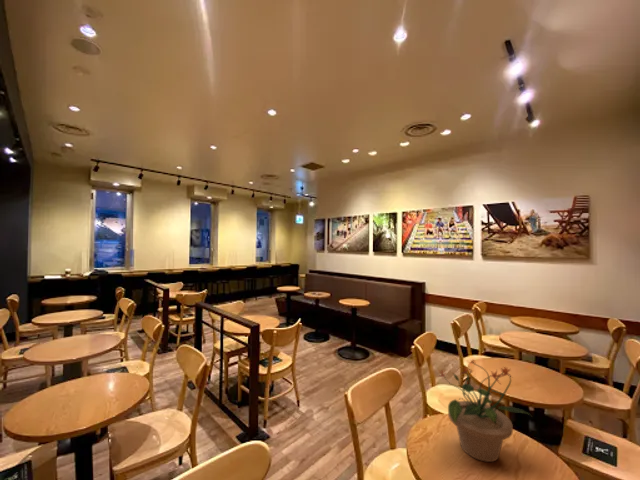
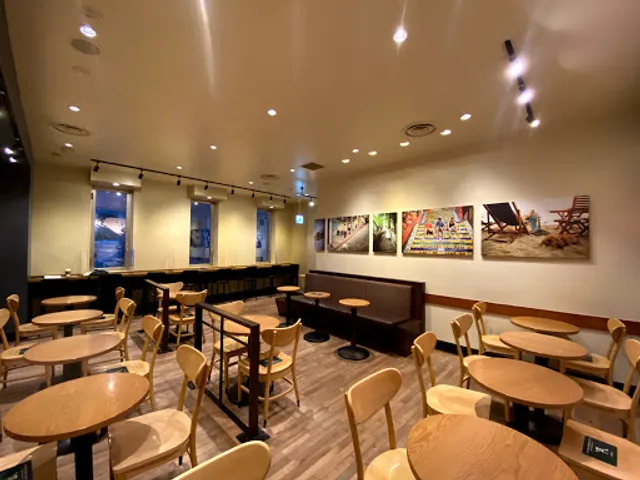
- potted plant (482, 406)
